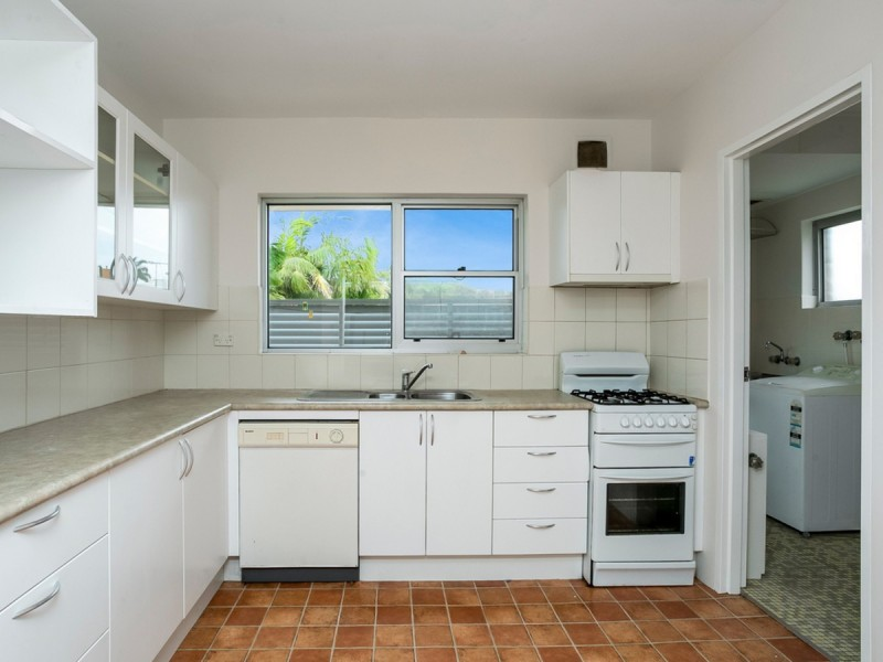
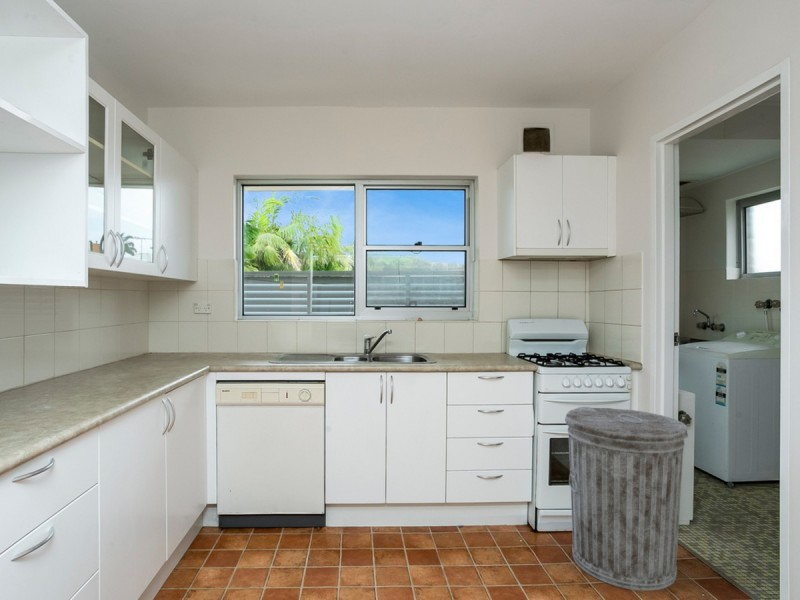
+ trash can (623, 490)
